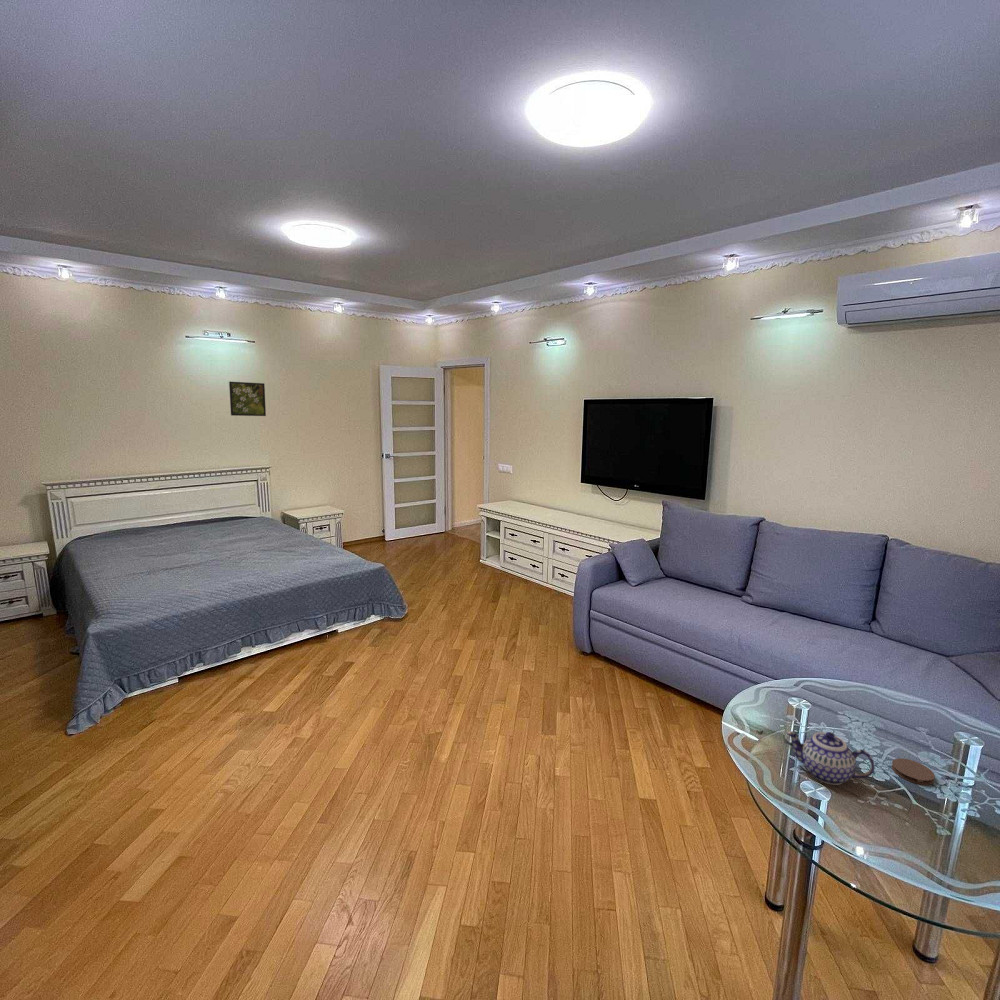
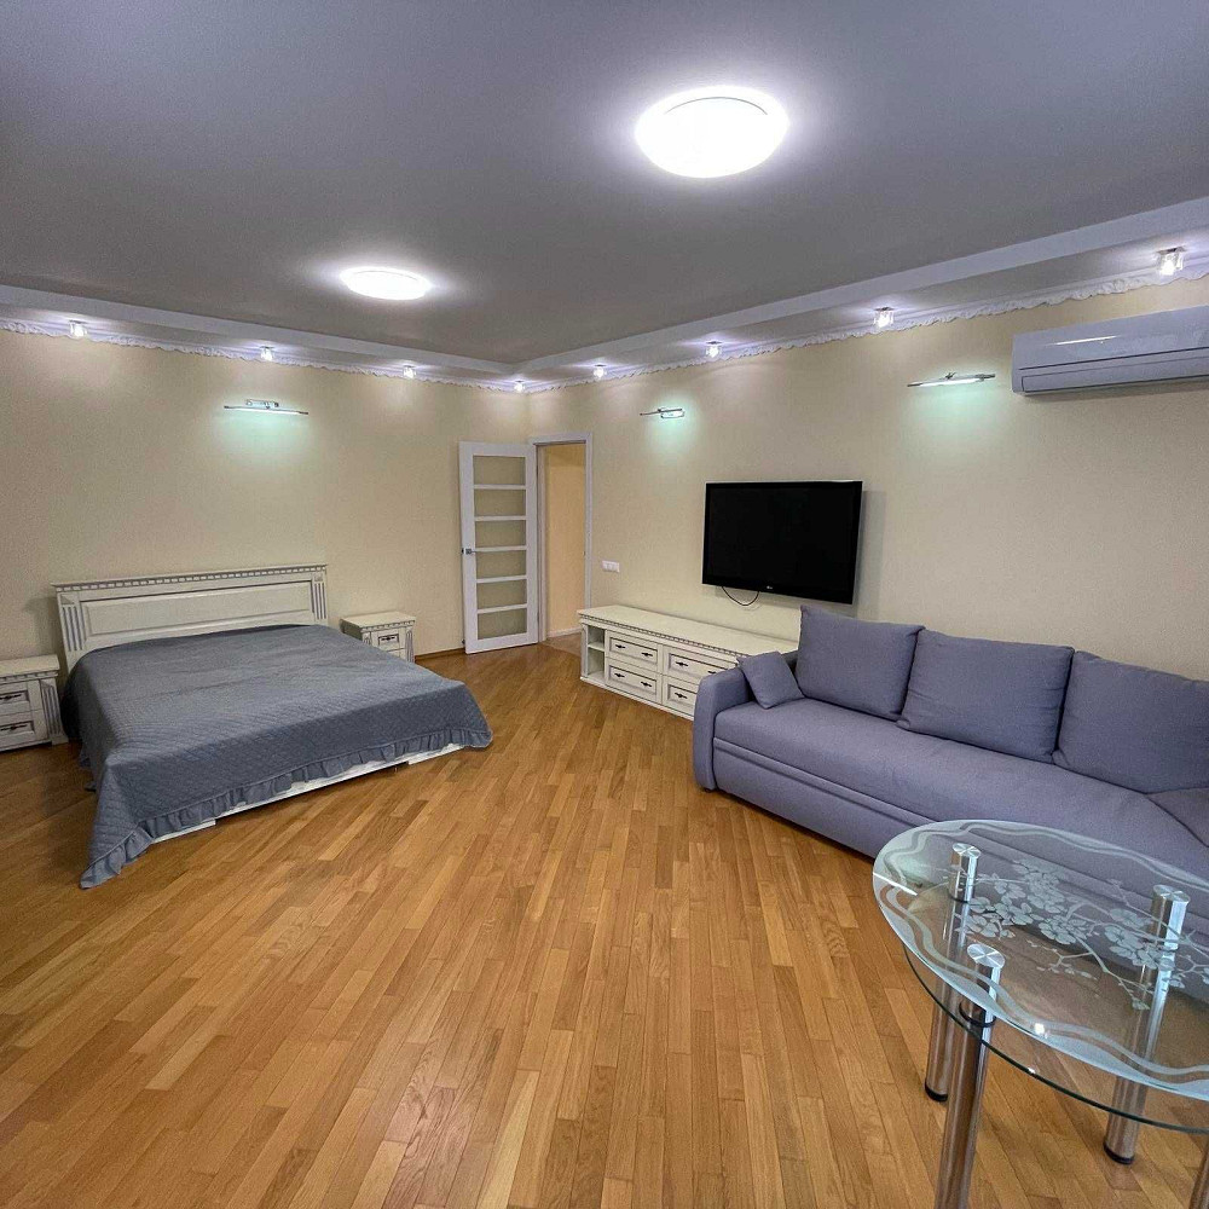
- teapot (828, 754)
- coaster (912, 771)
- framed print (247, 399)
